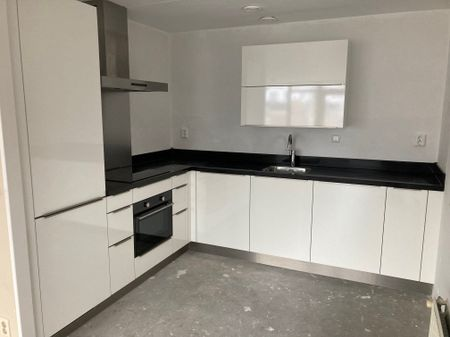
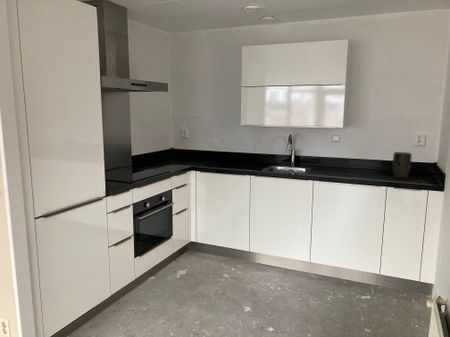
+ plant pot (401, 165)
